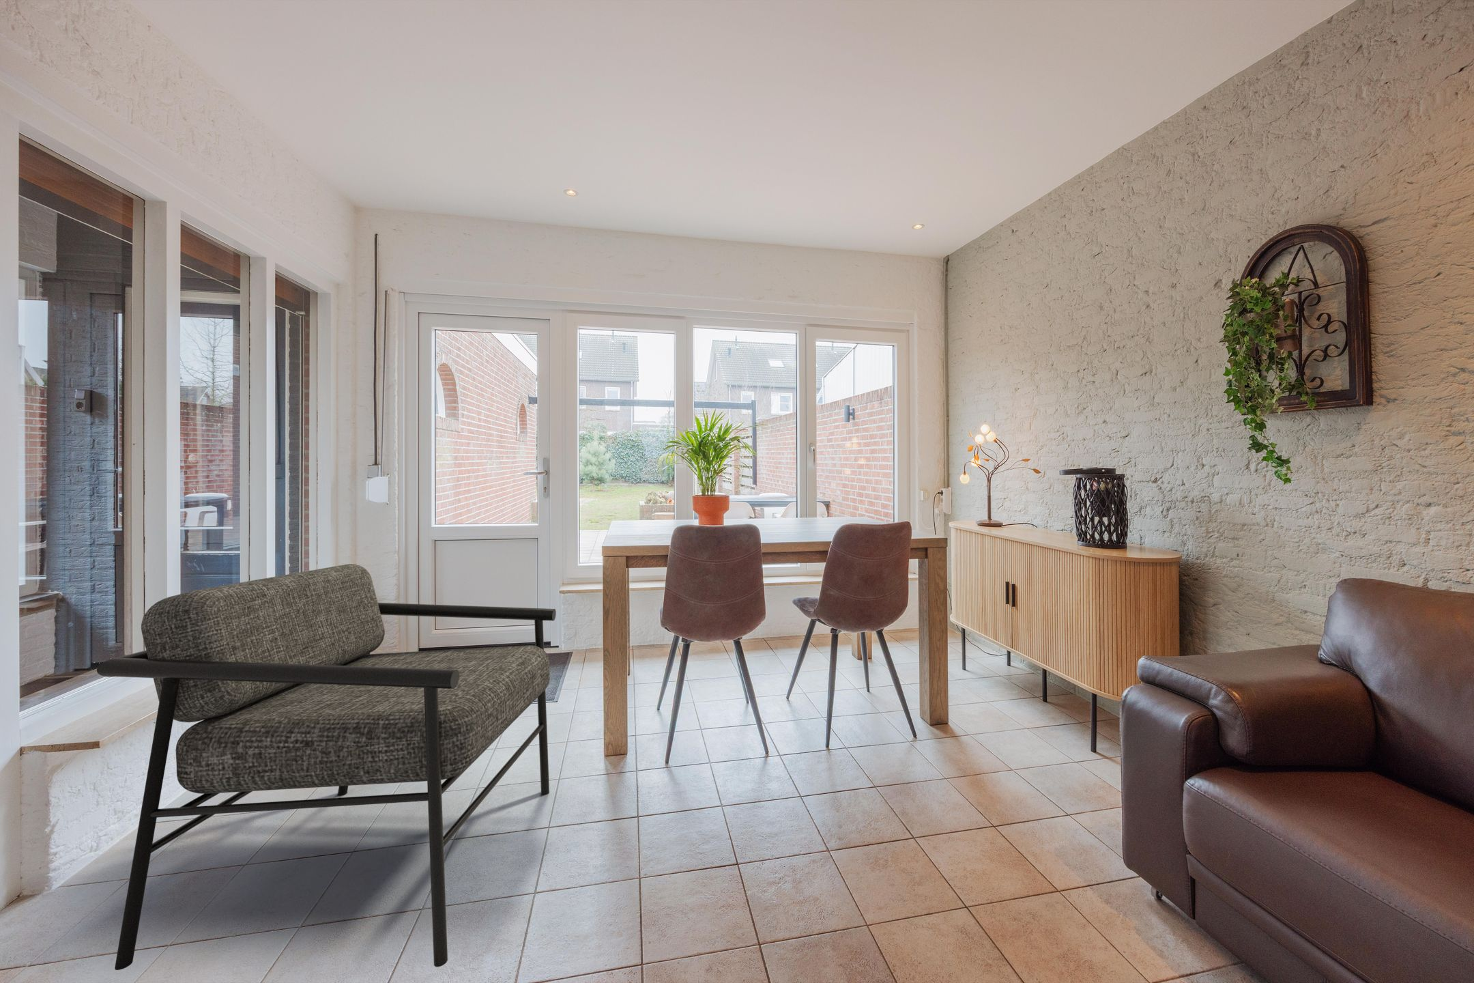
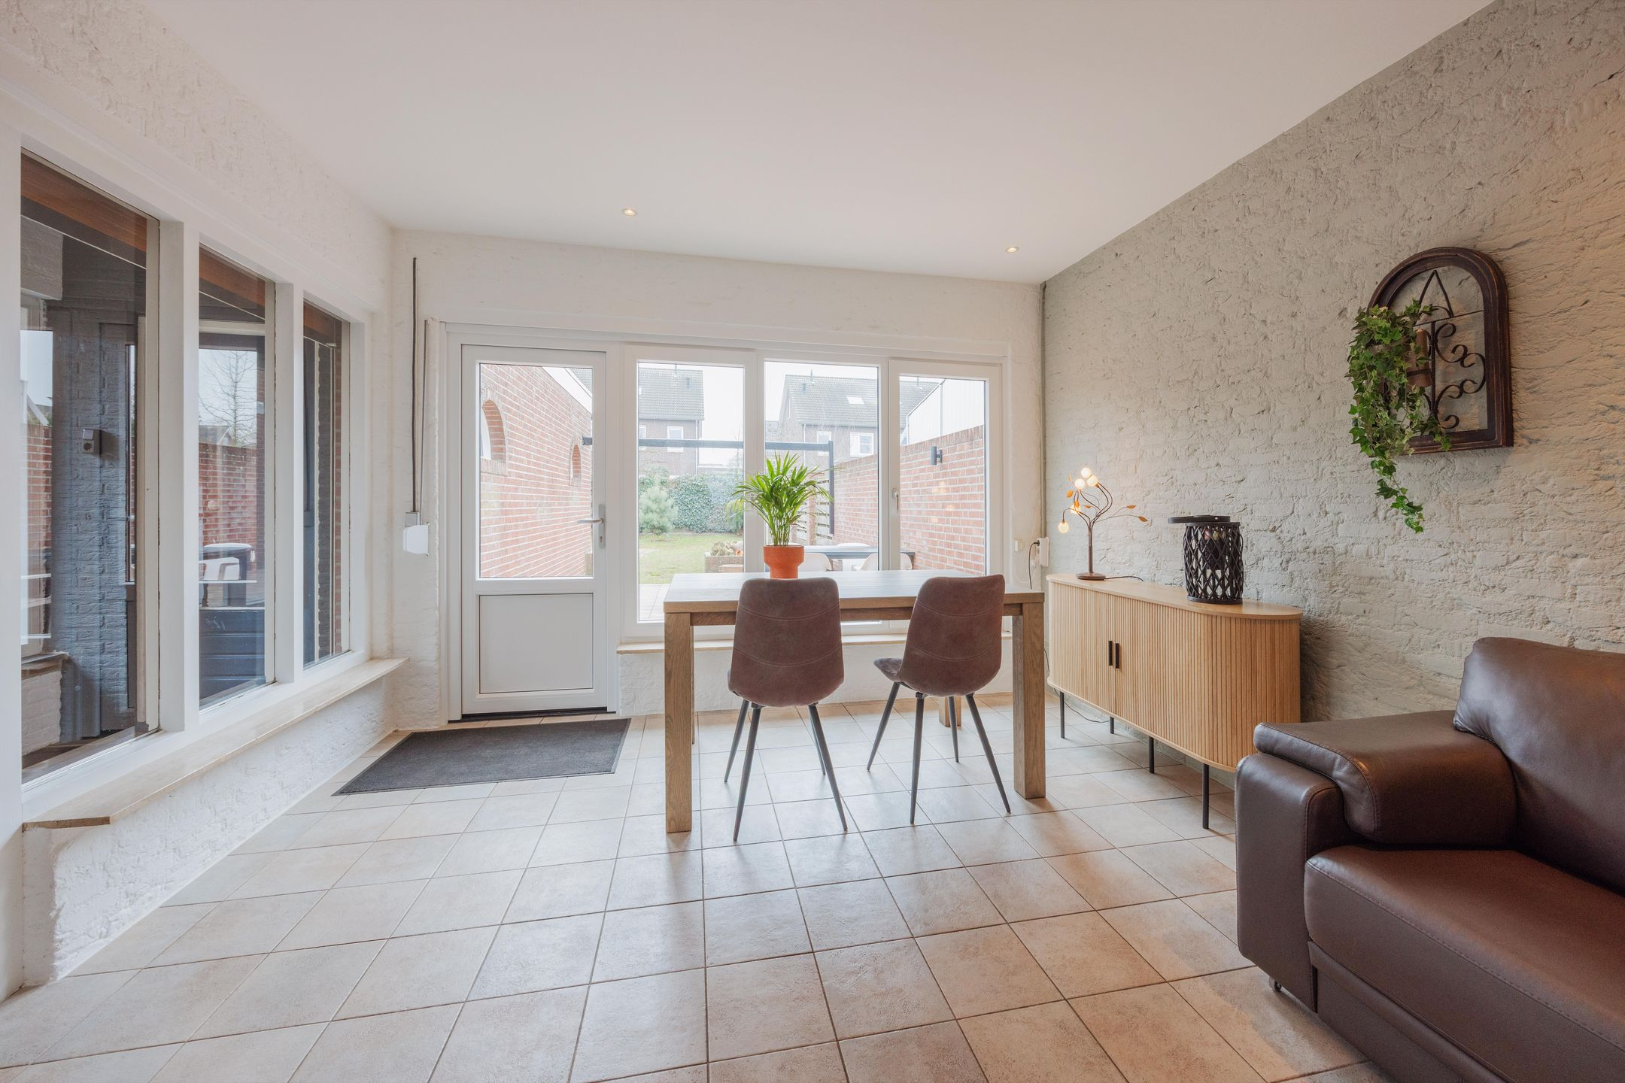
- armchair (381, 718)
